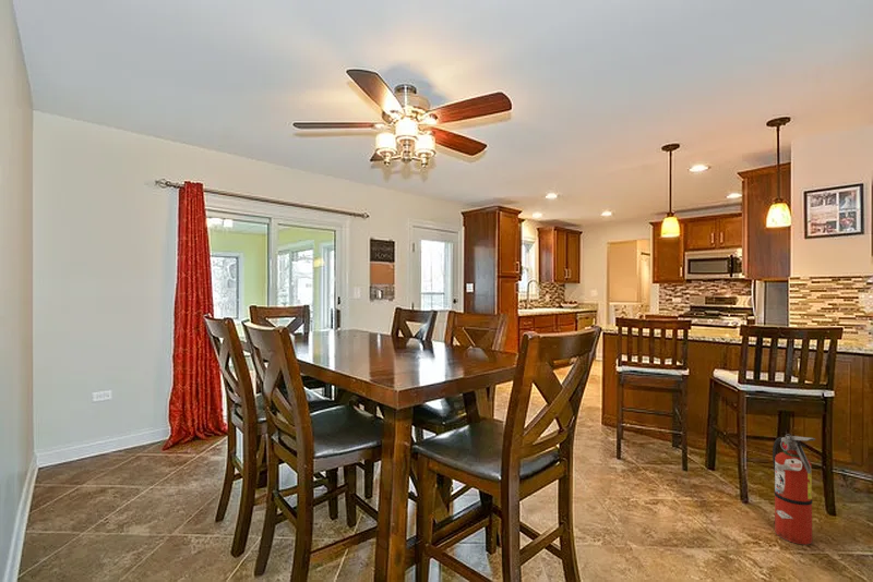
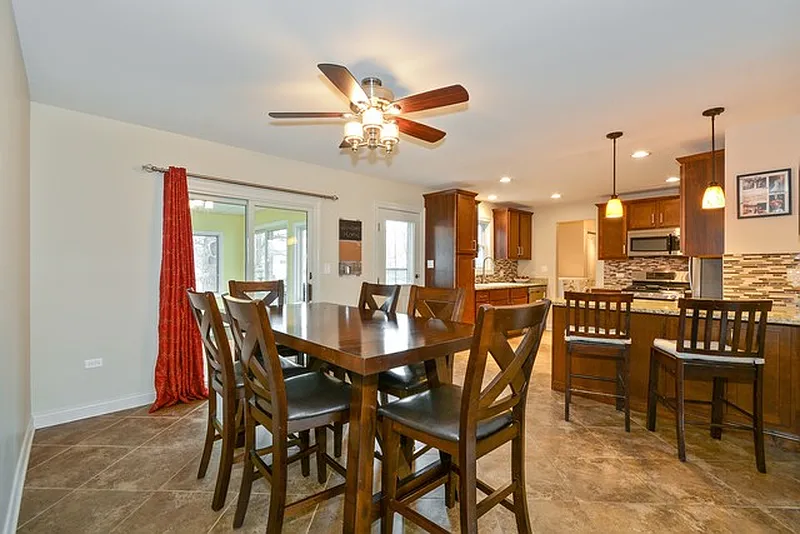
- fire extinguisher (788, 483)
